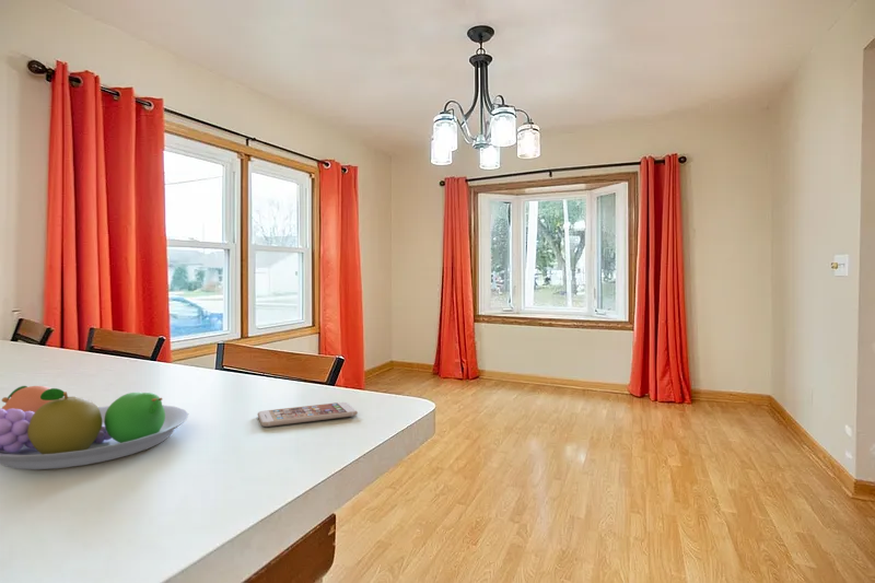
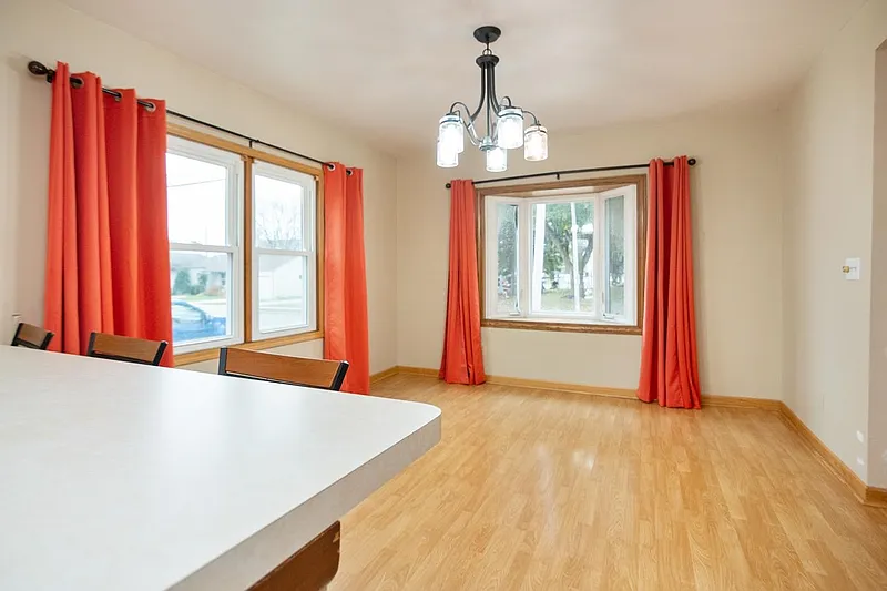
- smartphone (307, 412)
- fruit bowl (93, 410)
